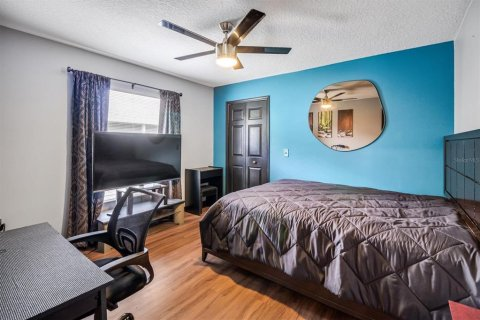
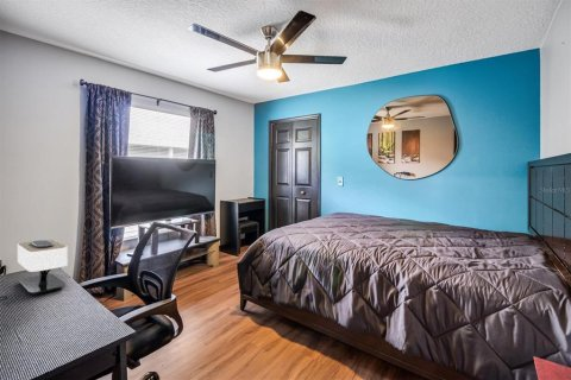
+ wall sconce (42, 253)
